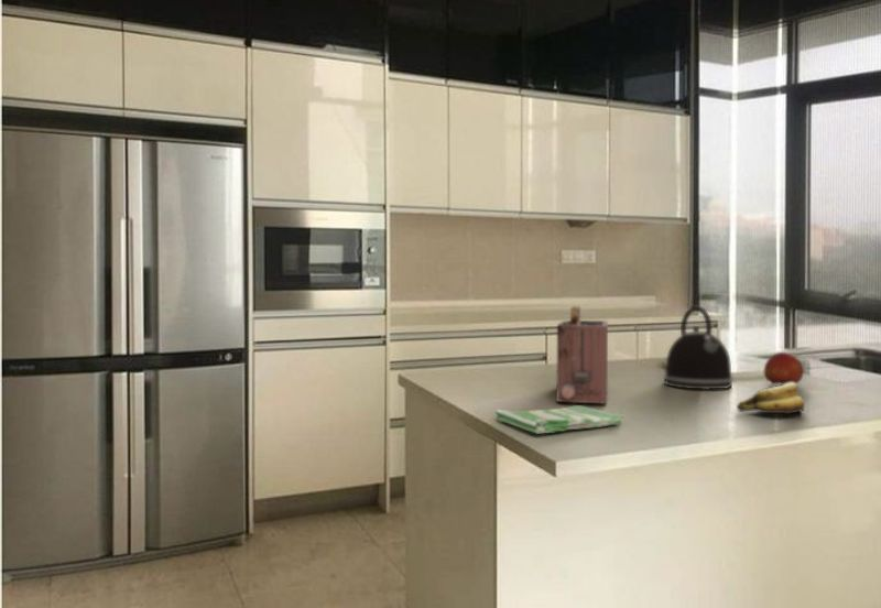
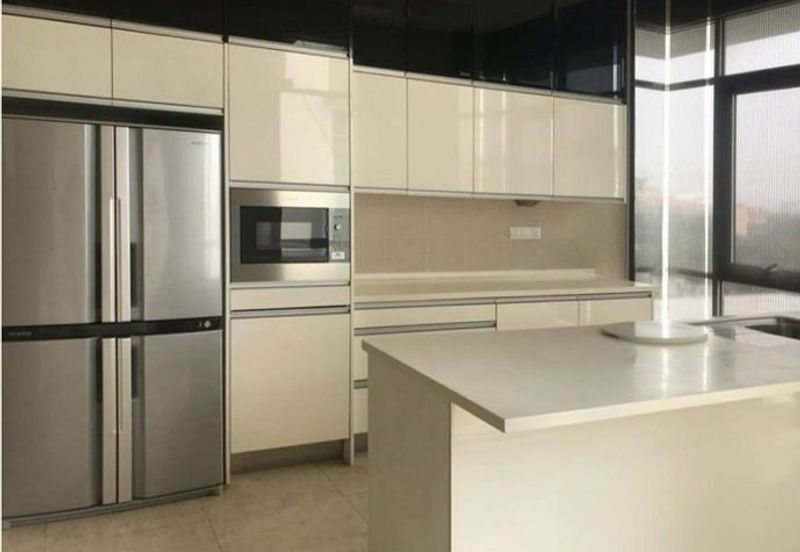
- dish towel (557, 416)
- banana (766, 394)
- kettle (697, 345)
- toaster (583, 350)
- fruit (783, 369)
